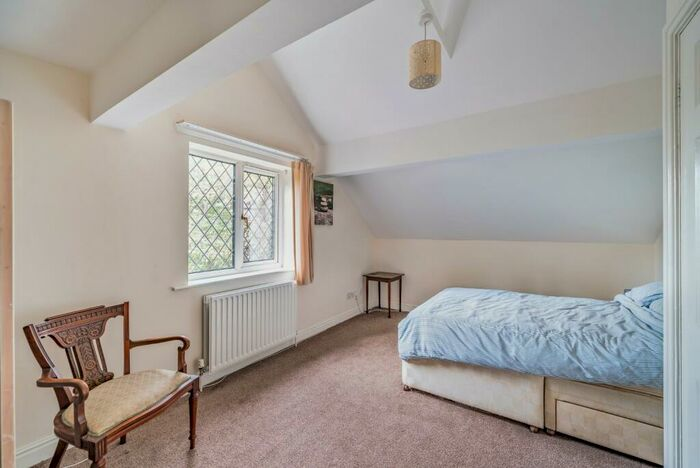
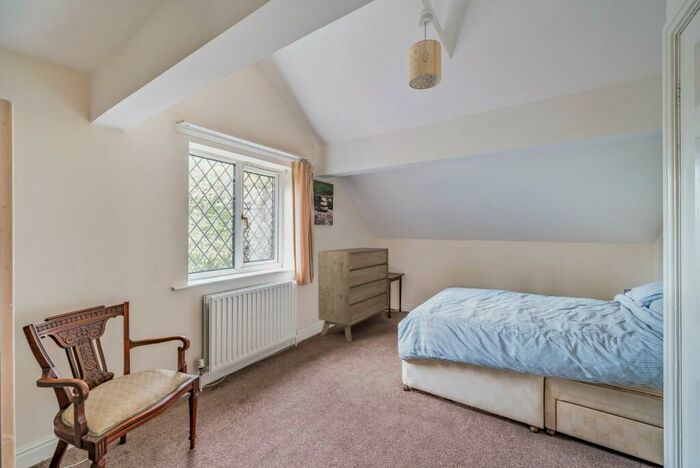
+ dresser (356, 288)
